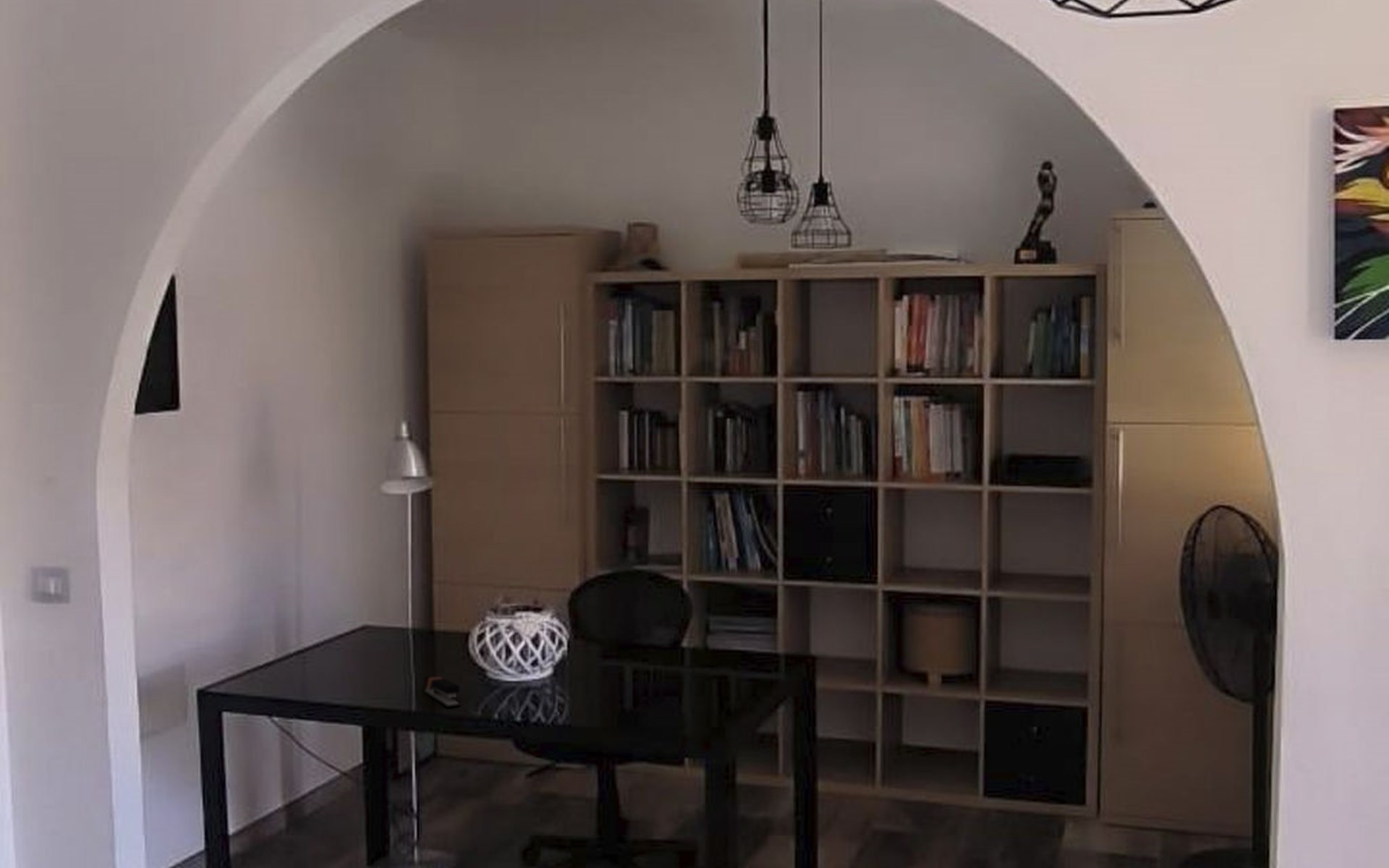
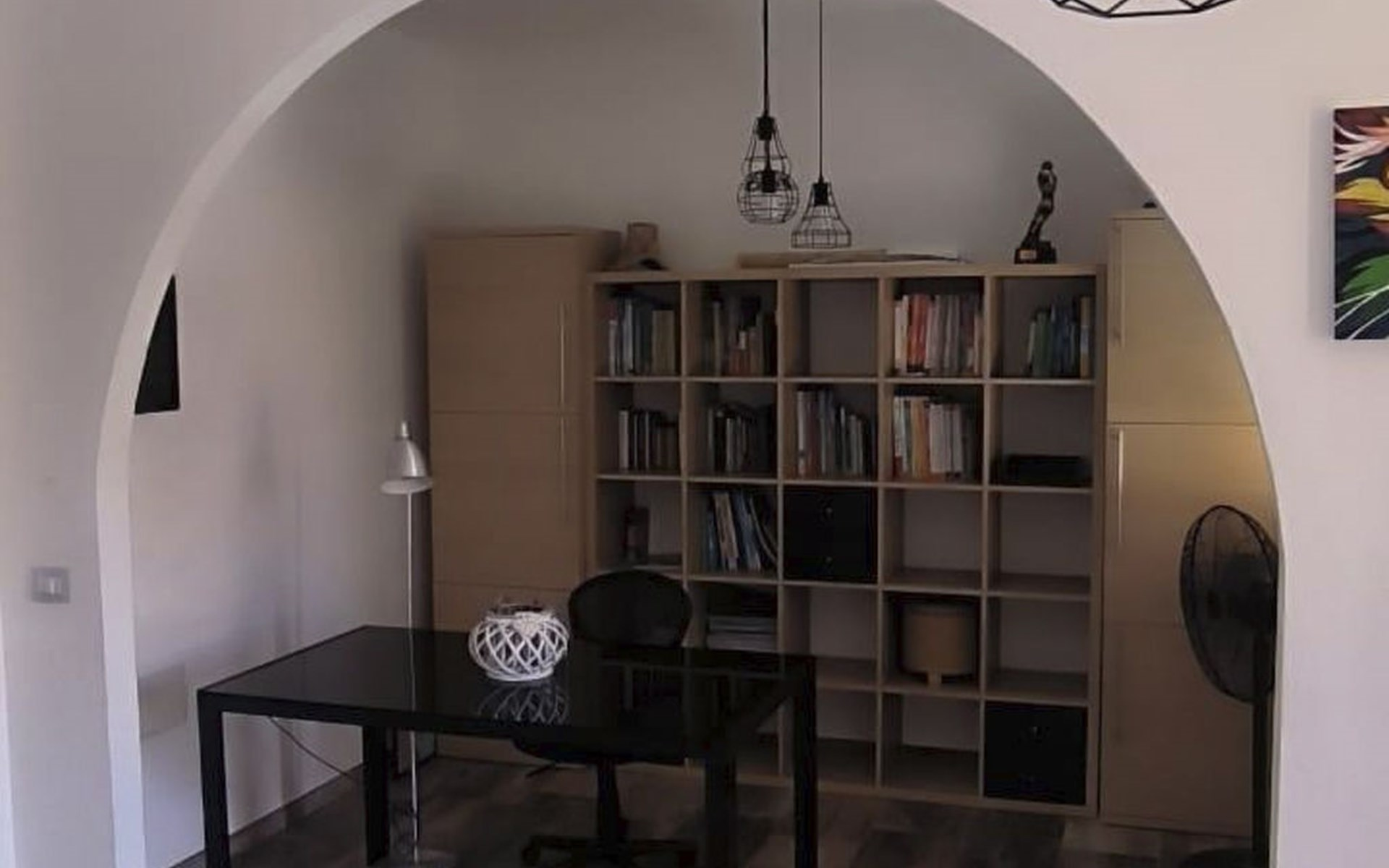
- stapler (441, 689)
